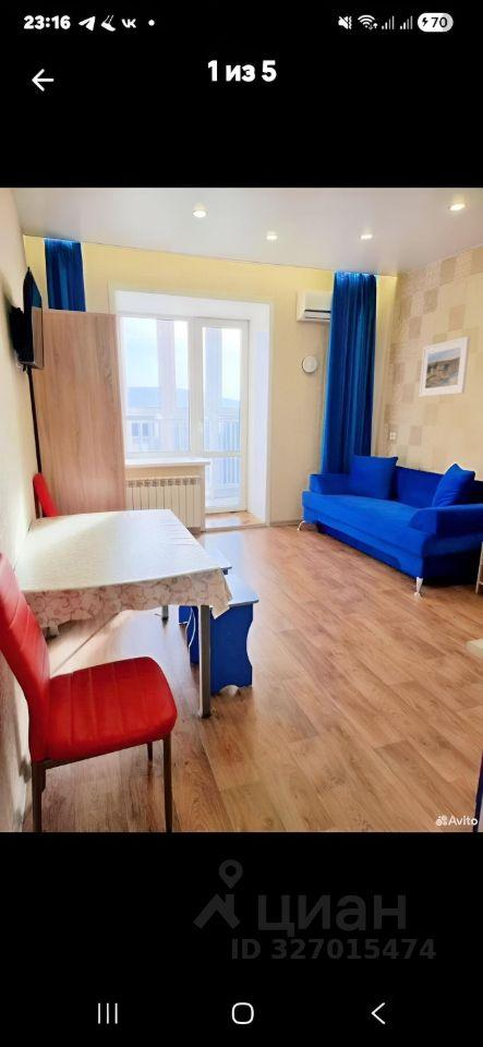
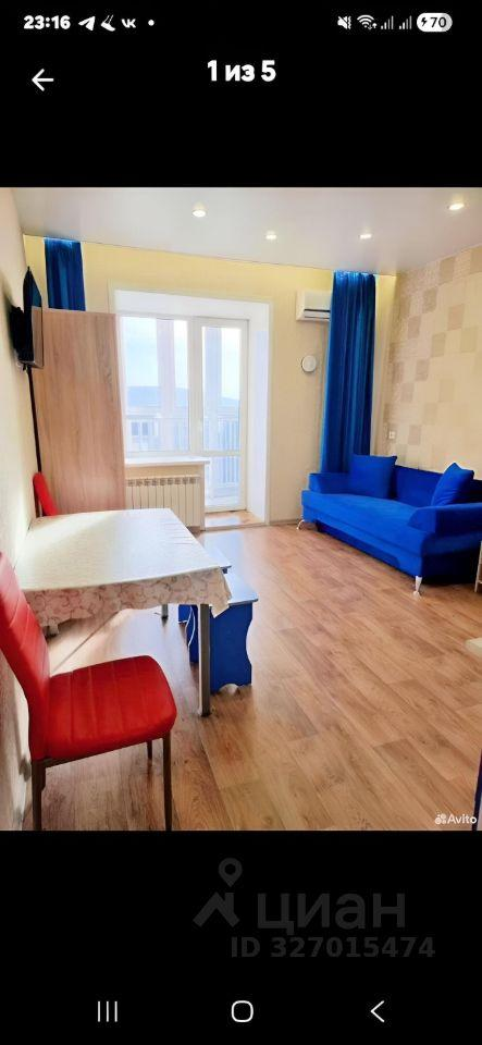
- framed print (443, 369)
